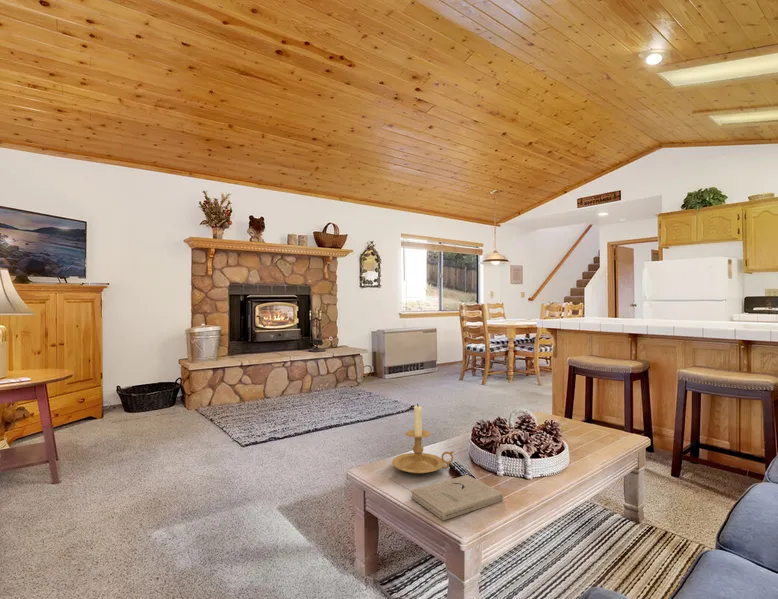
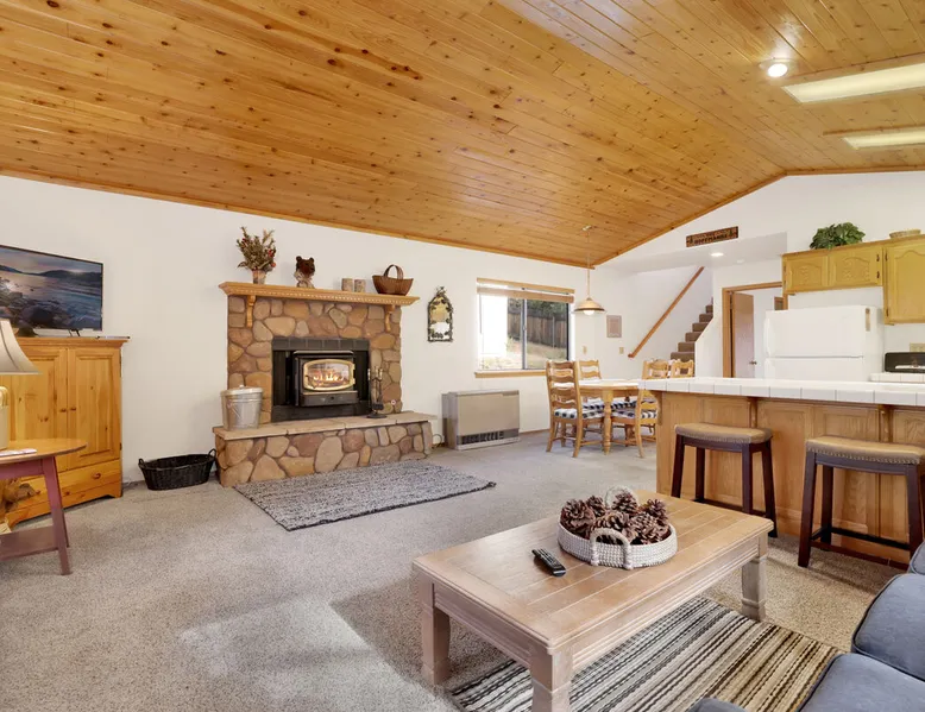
- candle holder (418, 436)
- book (456, 495)
